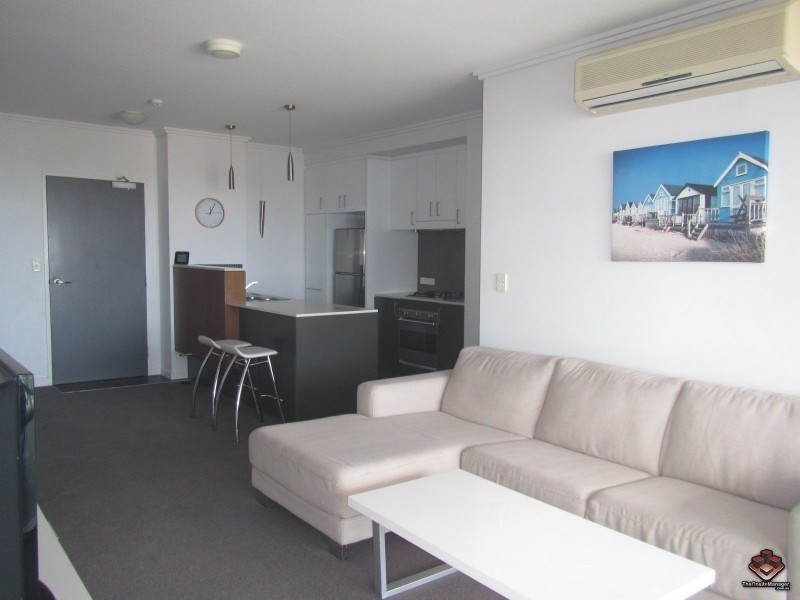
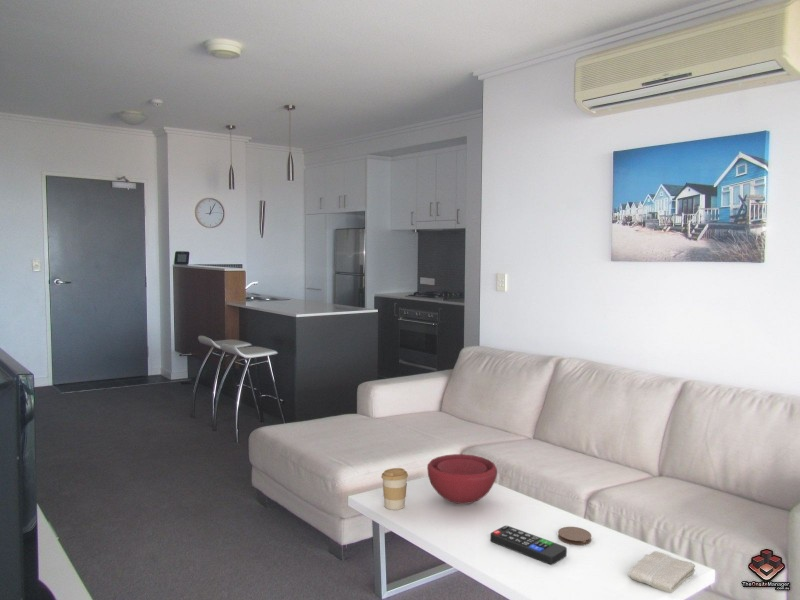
+ coffee cup (394, 487)
+ coaster (574, 535)
+ remote control (527, 543)
+ bowl (461, 482)
+ washcloth (662, 570)
